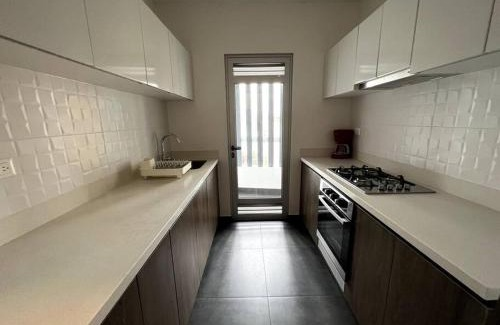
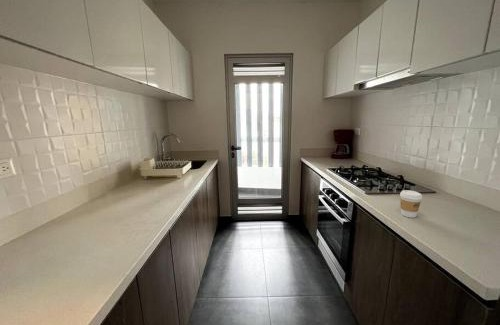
+ coffee cup (409, 203)
